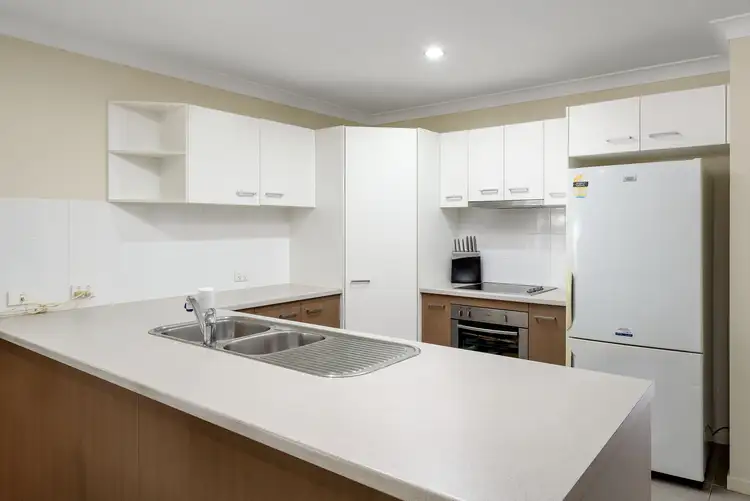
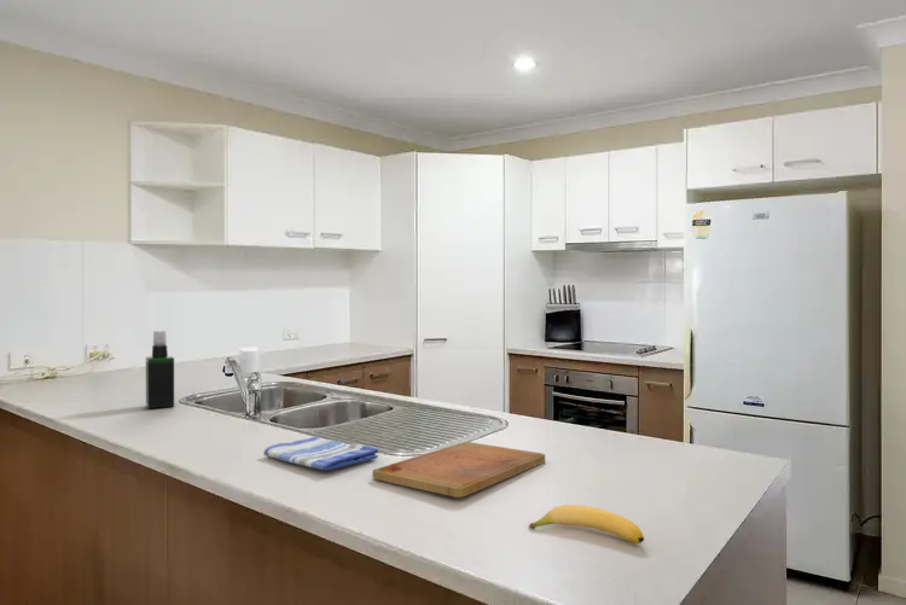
+ cutting board (463, 465)
+ spray bottle (159, 368)
+ banana (588, 522)
+ dish towel (320, 452)
